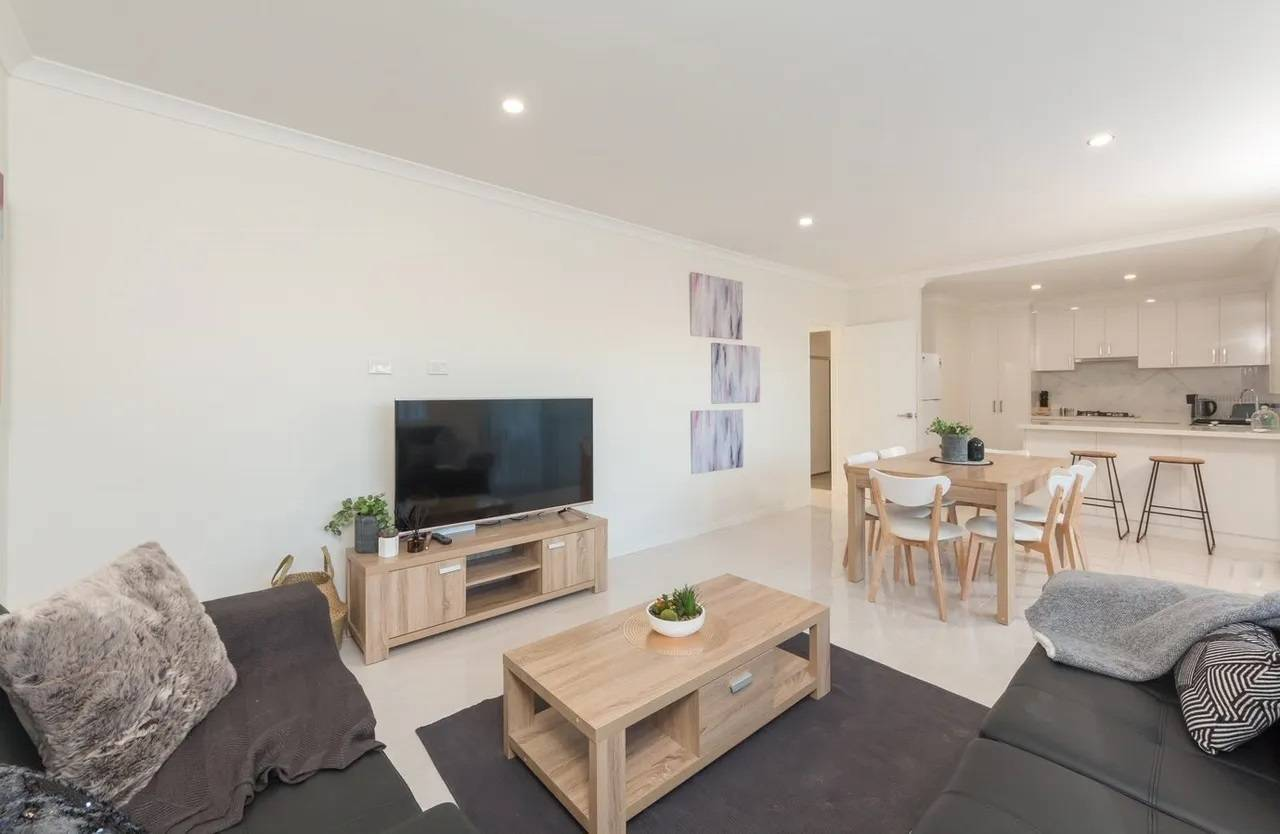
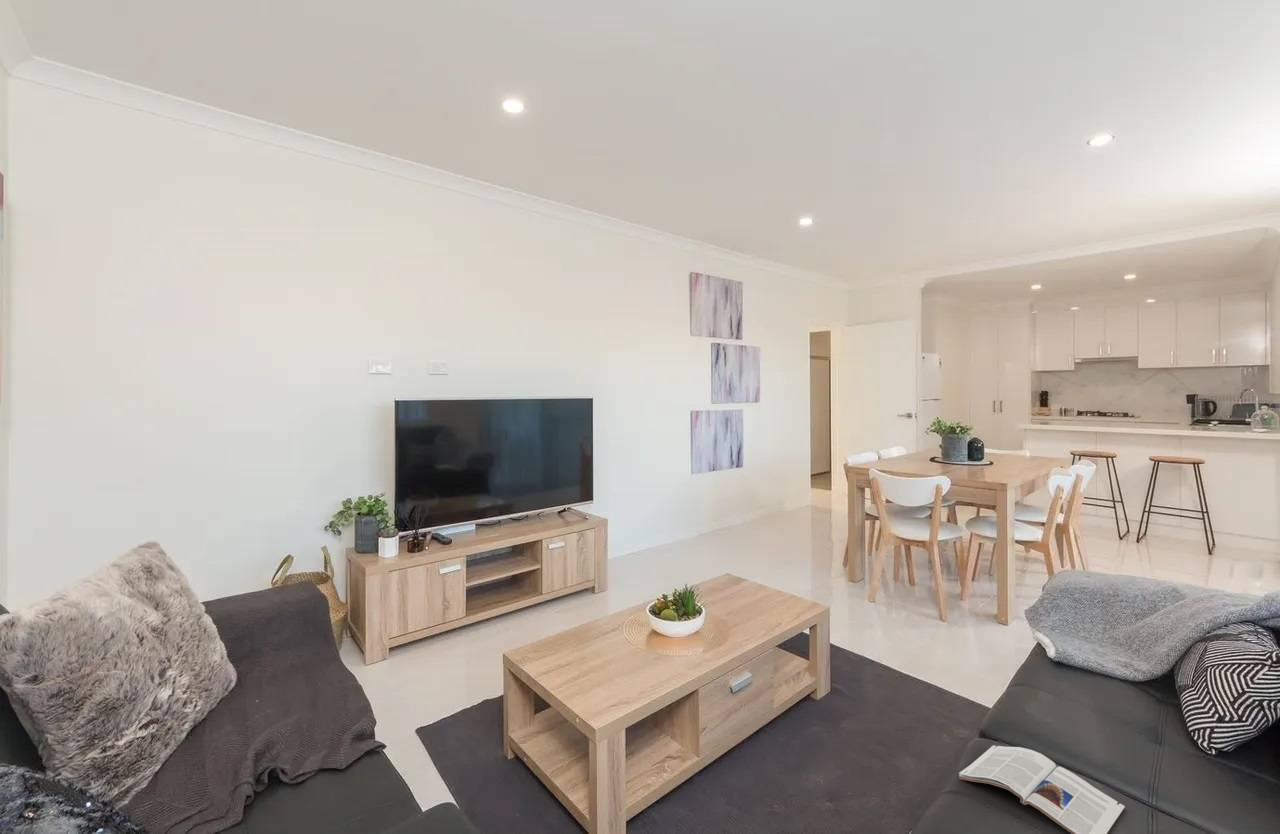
+ magazine (1038, 783)
